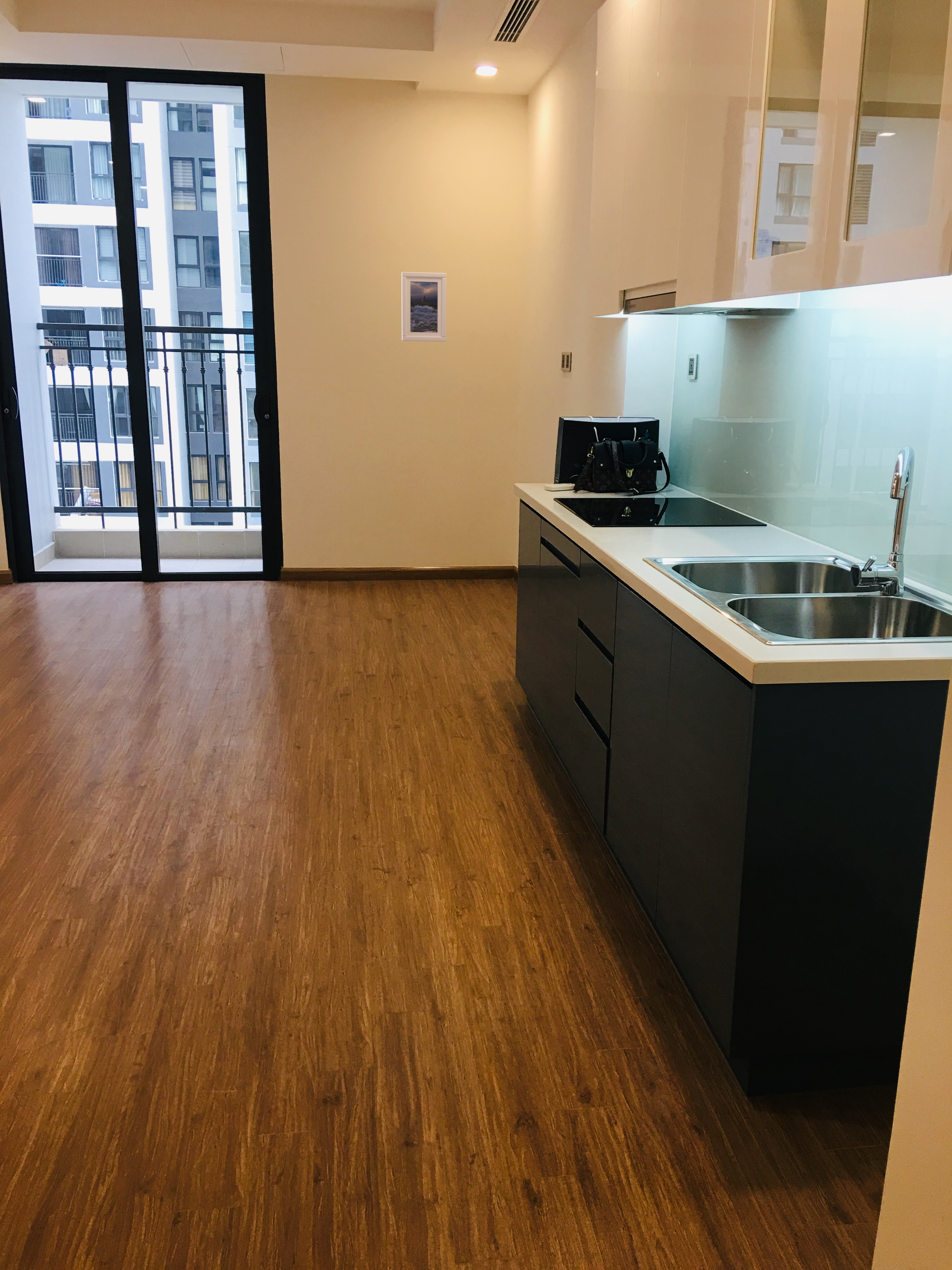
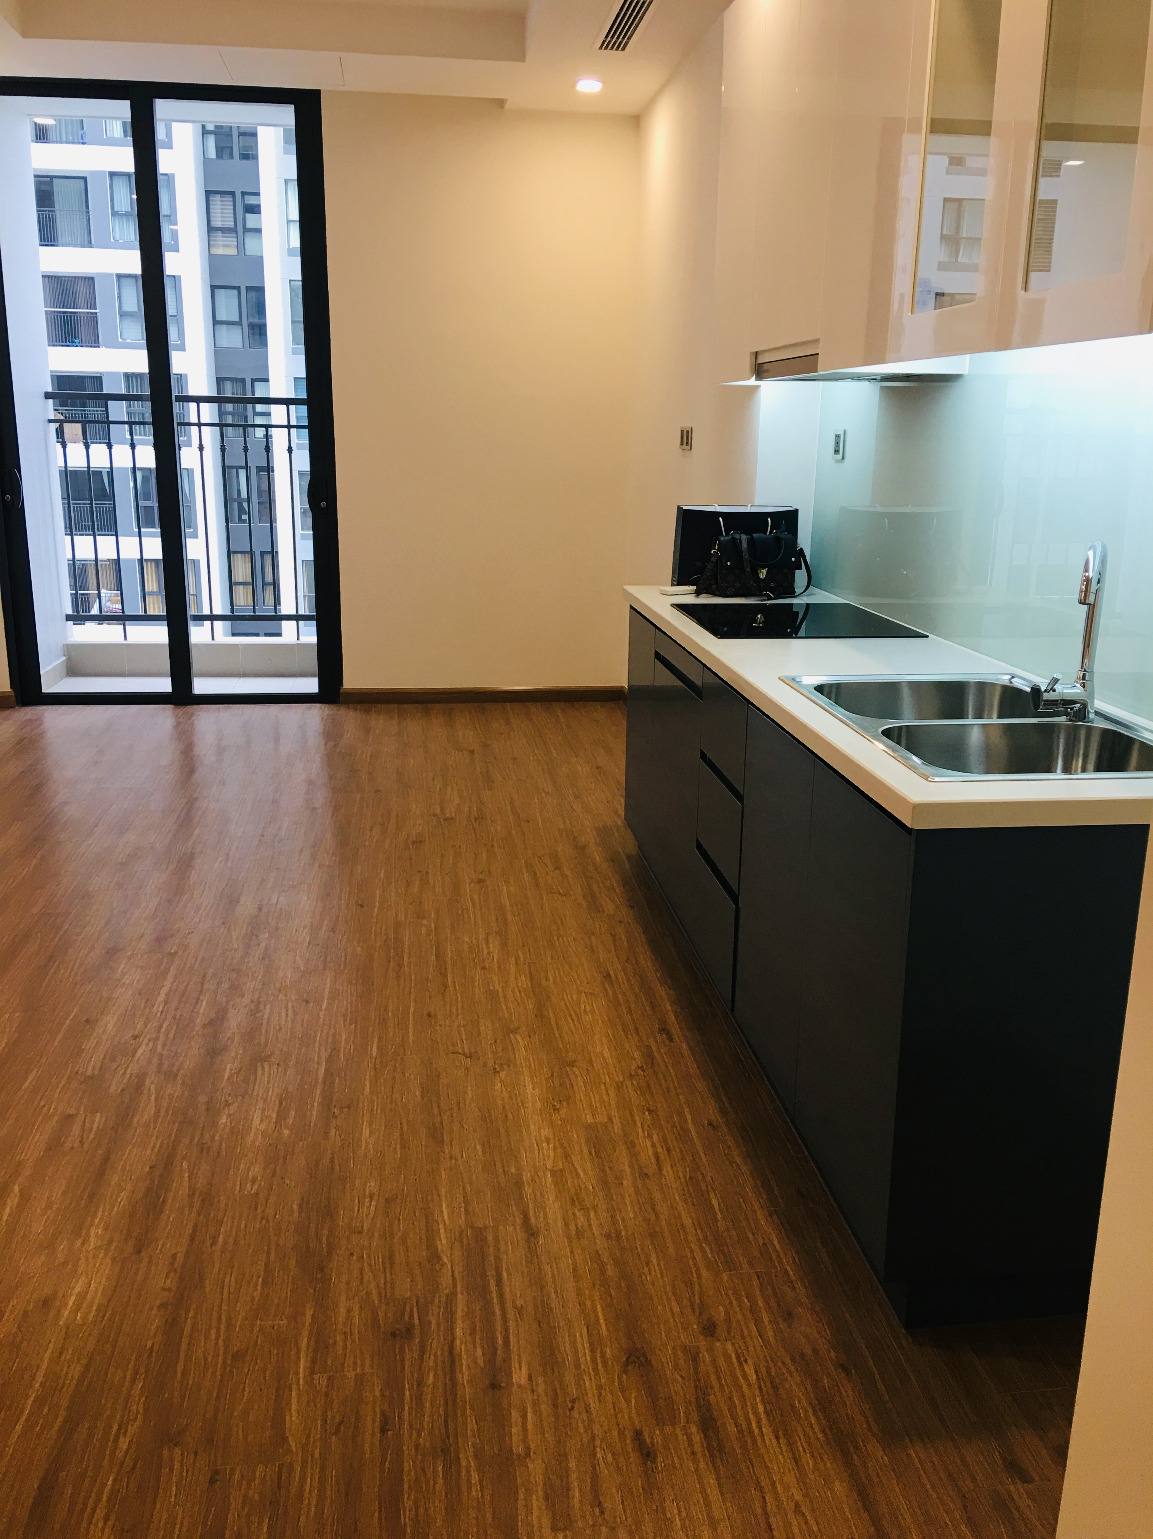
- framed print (424, 307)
